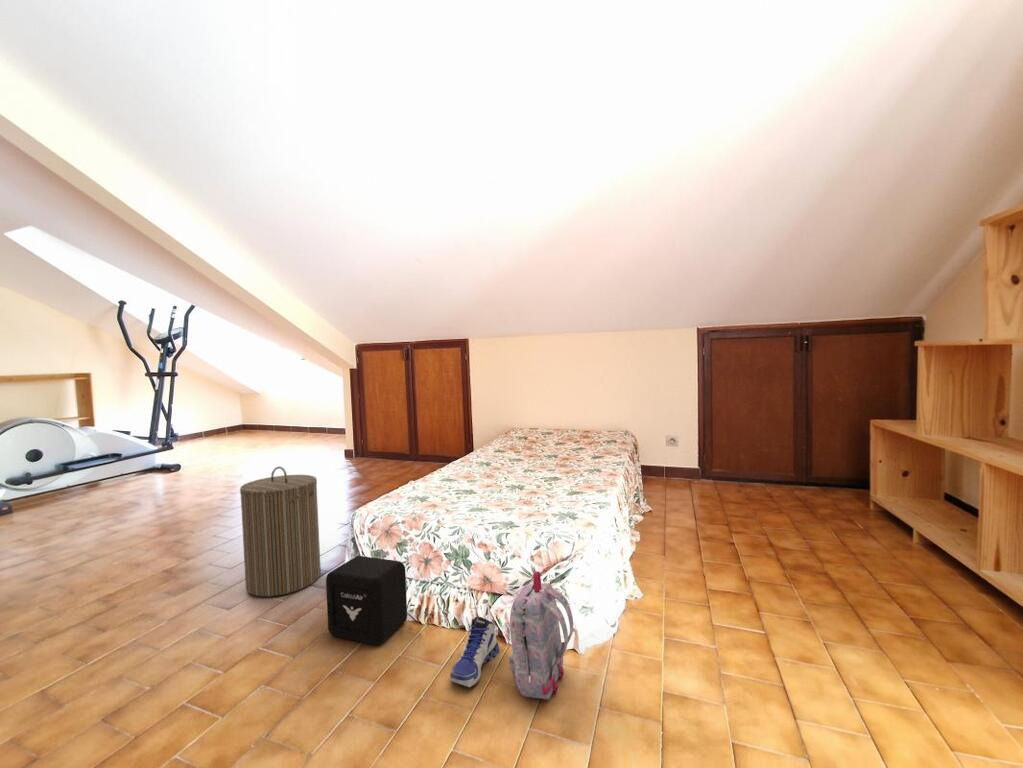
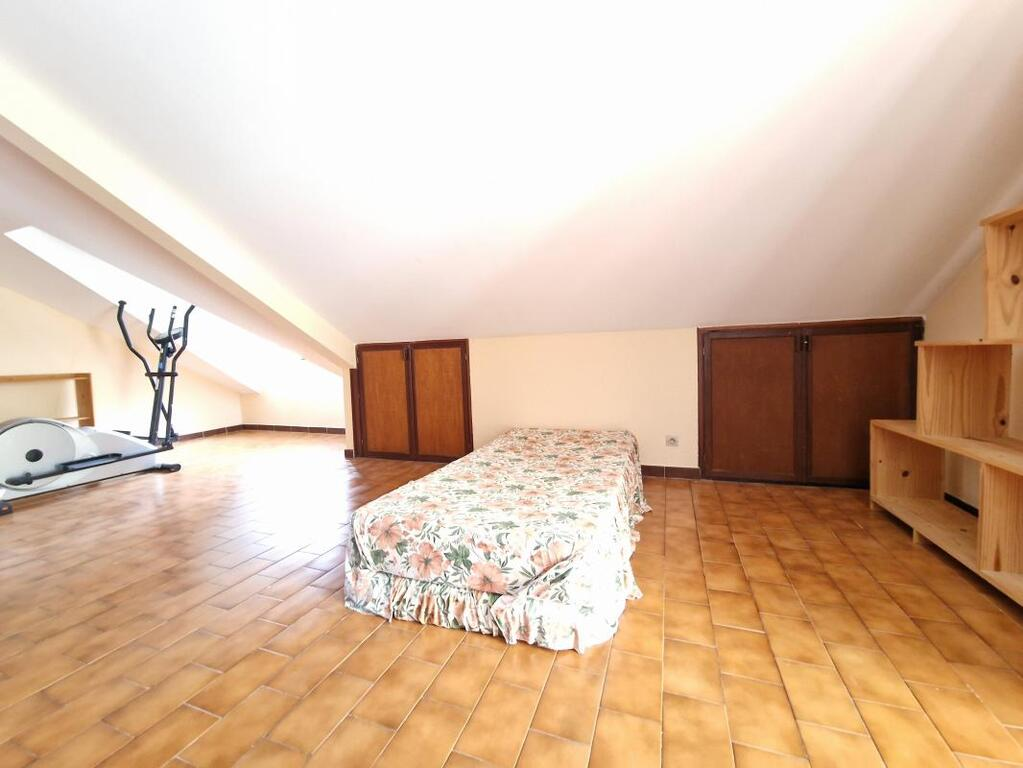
- sneaker (474, 644)
- air purifier (365, 599)
- laundry hamper (281, 523)
- backpack (541, 628)
